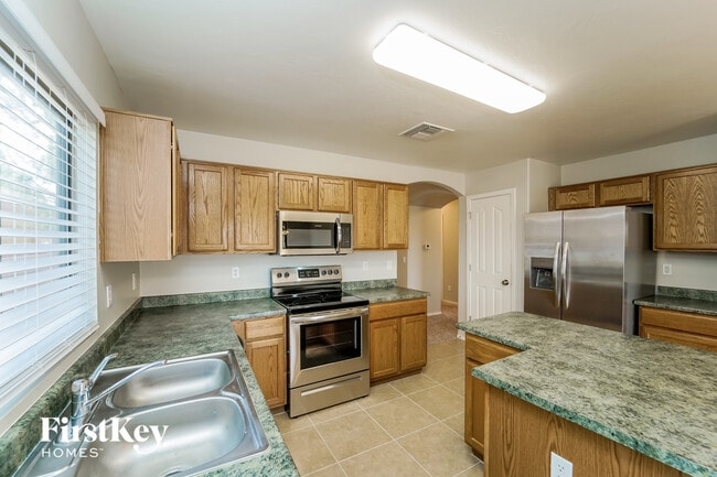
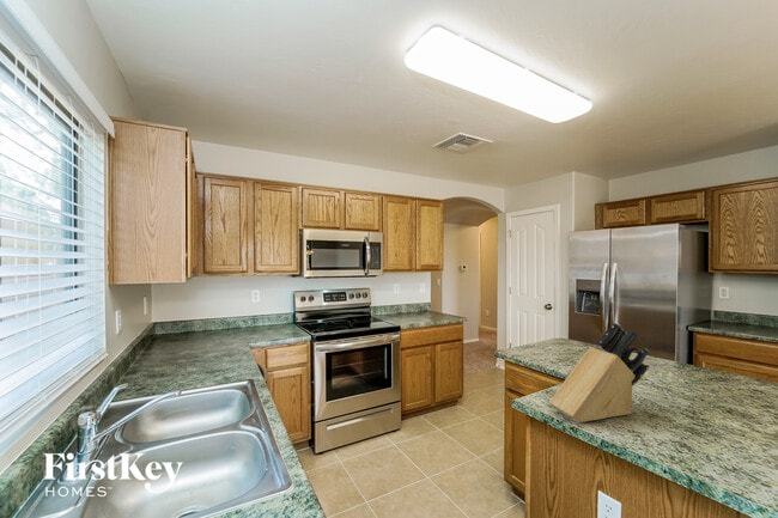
+ knife block (600, 368)
